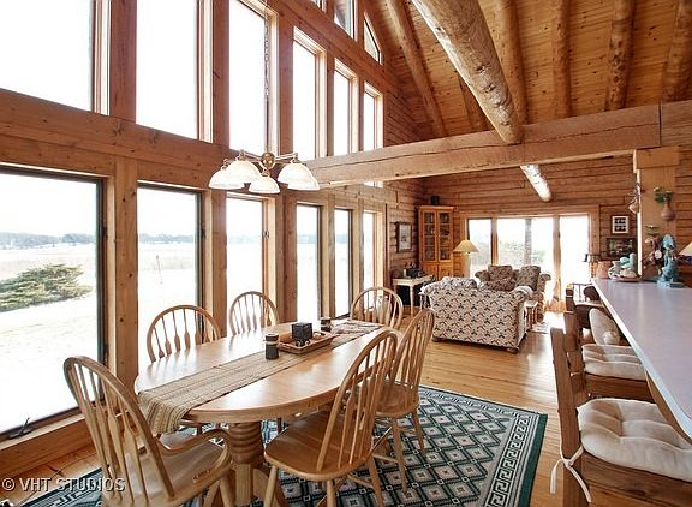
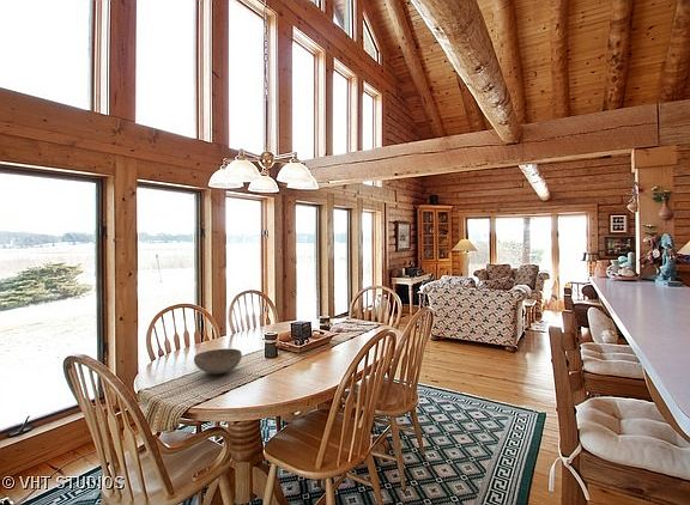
+ bowl (218, 363)
